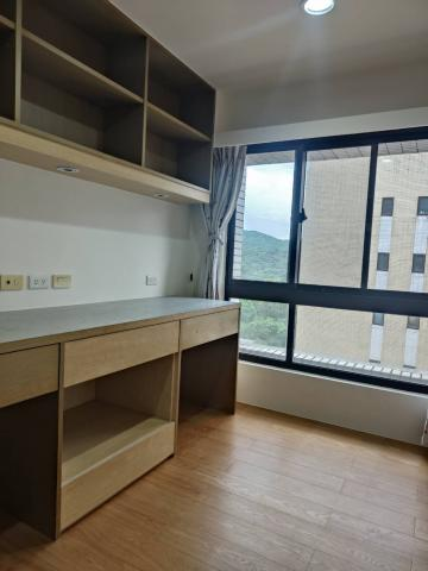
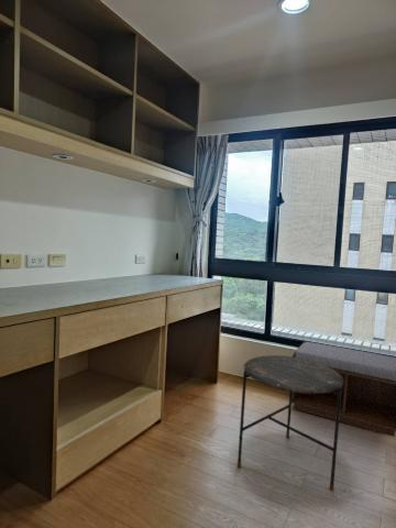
+ side table (289, 417)
+ bench (346, 383)
